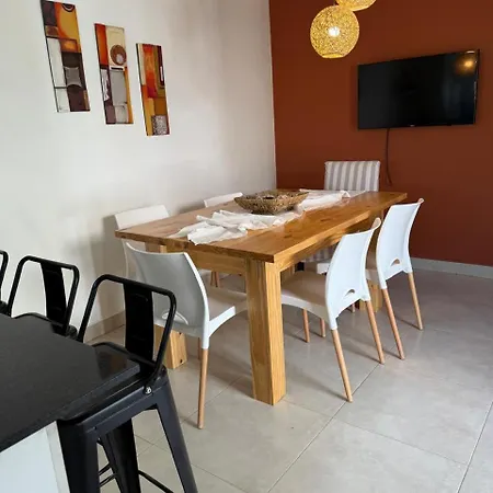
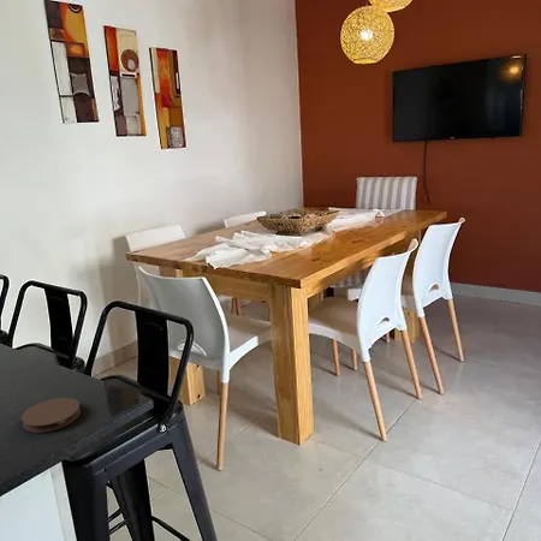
+ coaster (50, 414)
